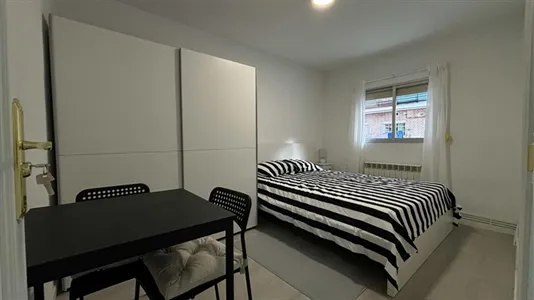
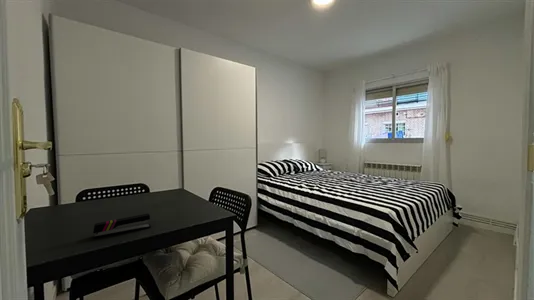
+ stapler (123, 224)
